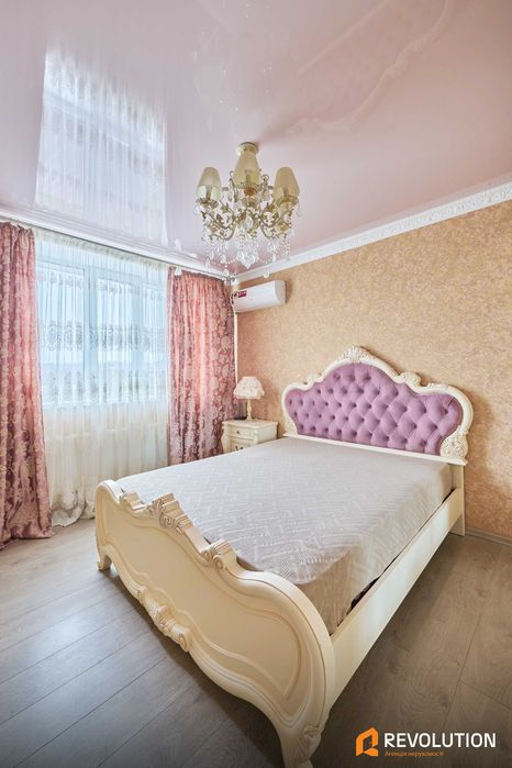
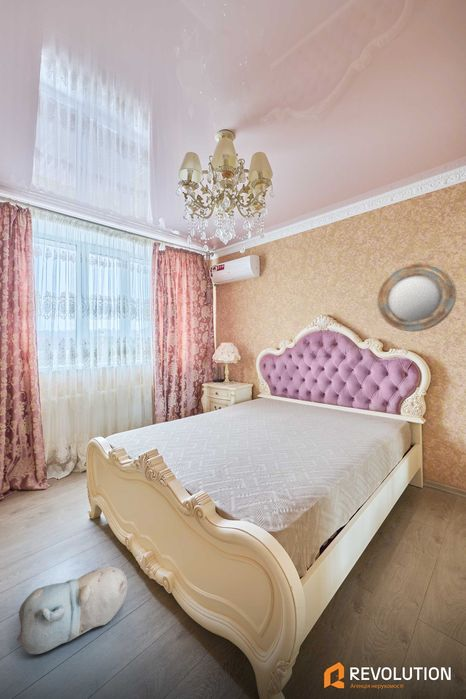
+ home mirror (413, 297)
+ plush toy (77, 597)
